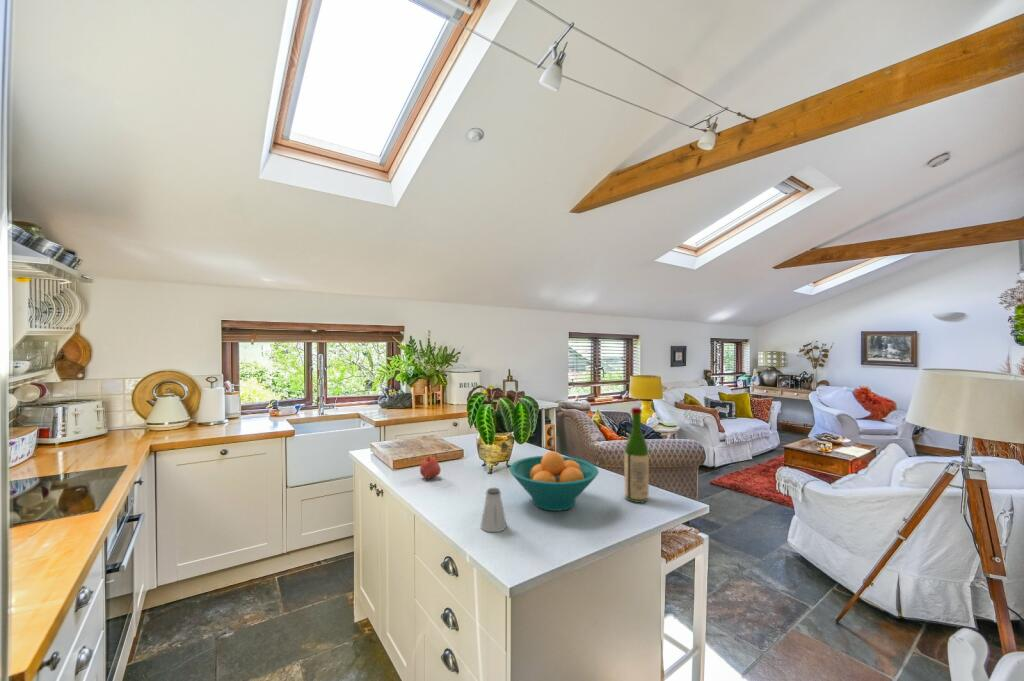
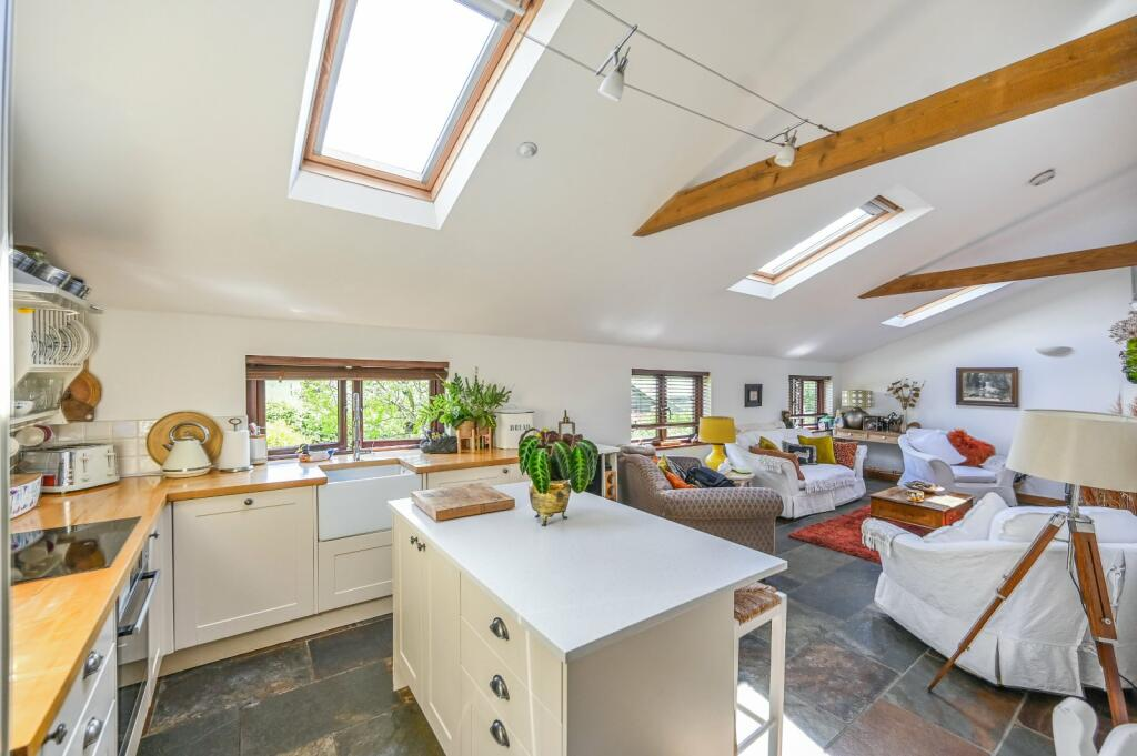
- apple (430, 466)
- fruit bowl (553, 477)
- saltshaker (493, 507)
- wine bottle (636, 453)
